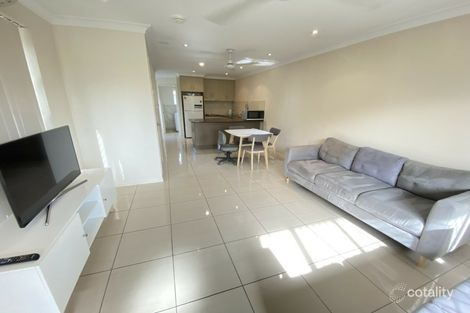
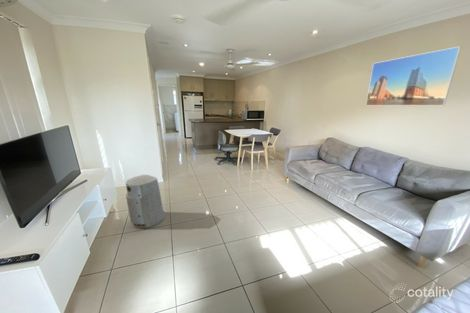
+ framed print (404, 81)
+ air purifier (144, 200)
